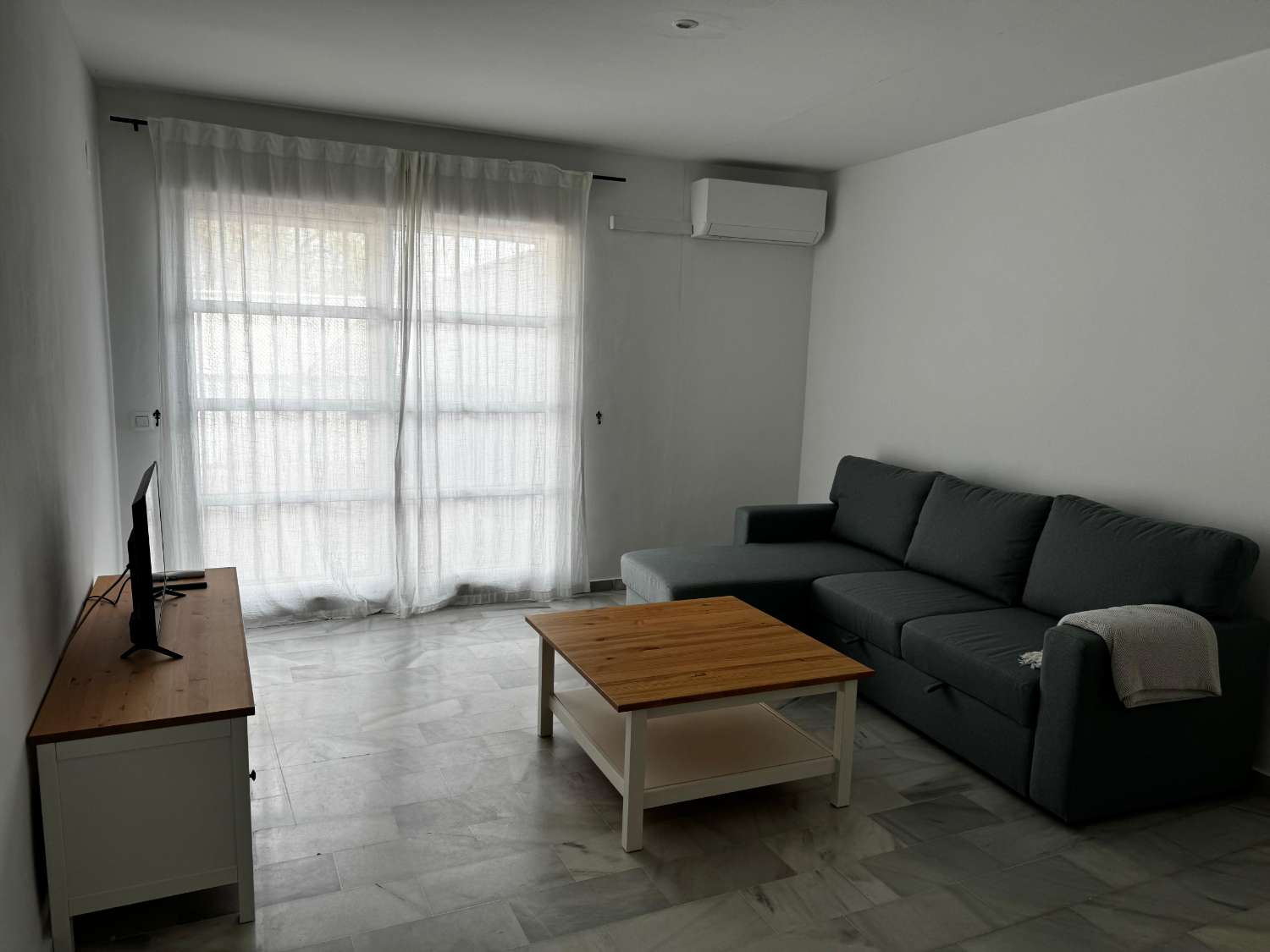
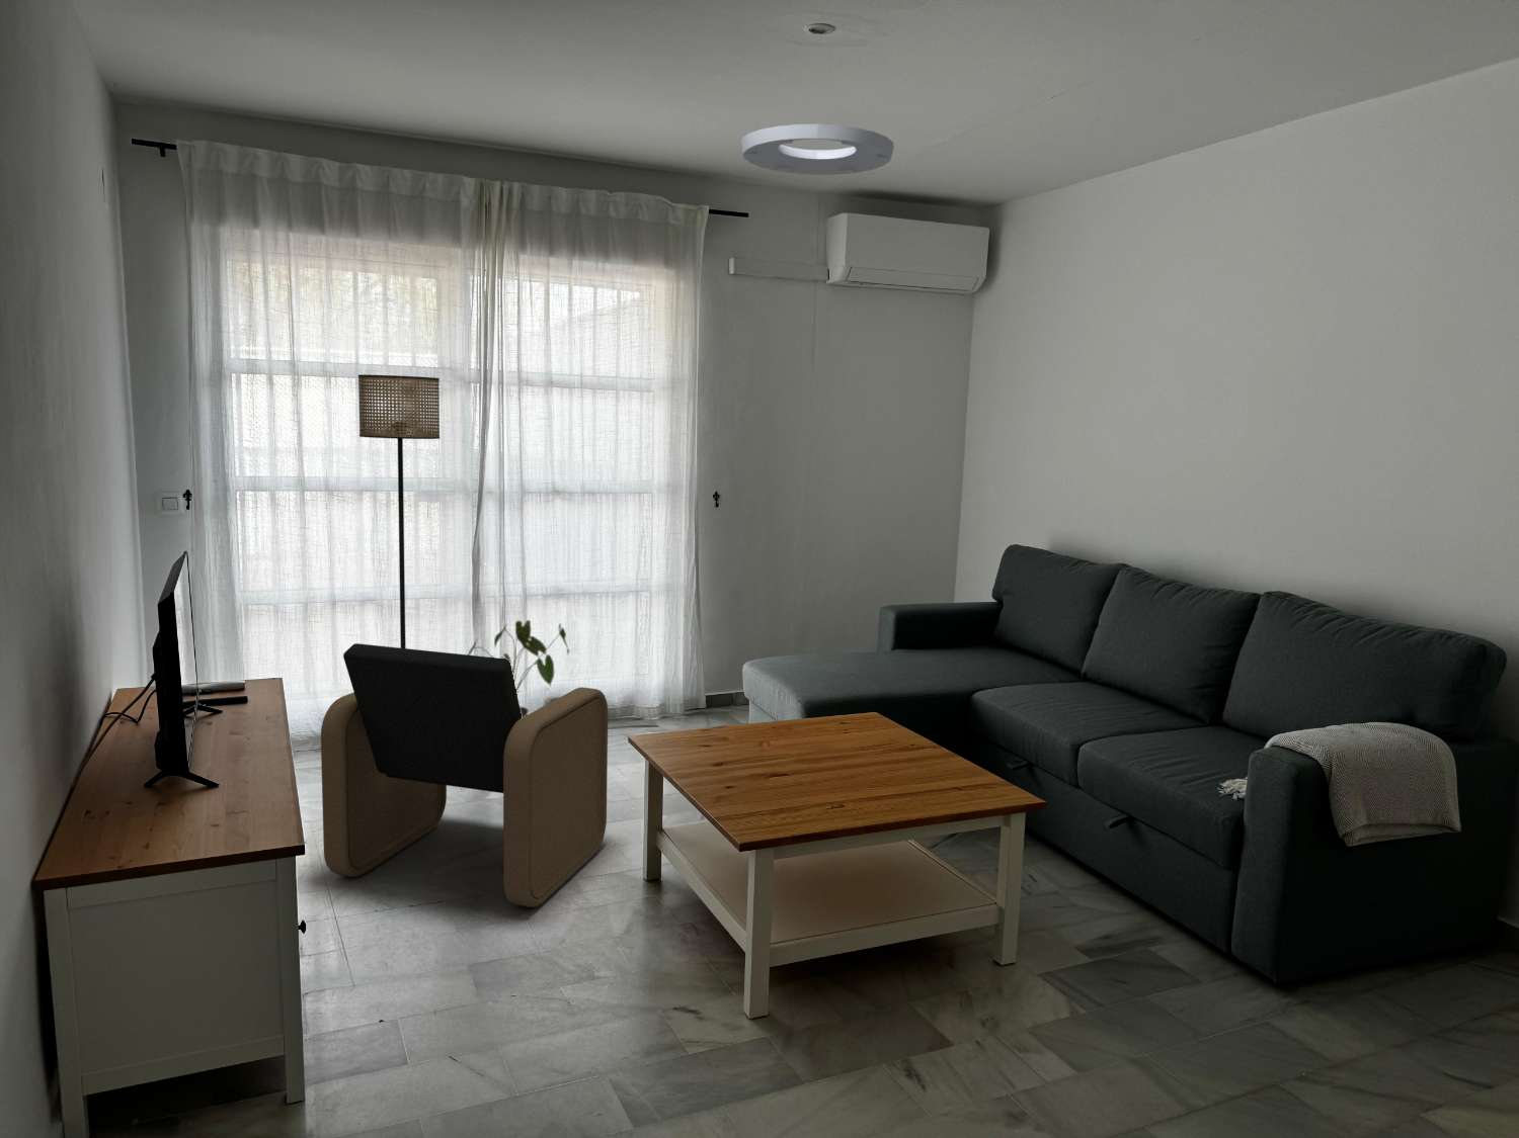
+ armchair (471, 752)
+ floor lamp (401, 570)
+ house plant (518, 687)
+ ceiling light (816, 149)
